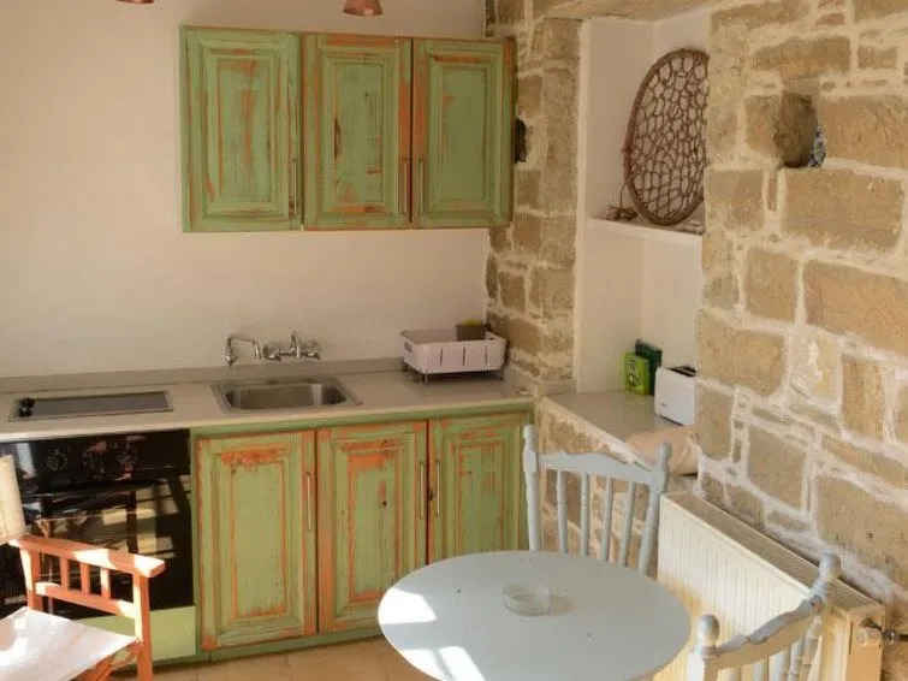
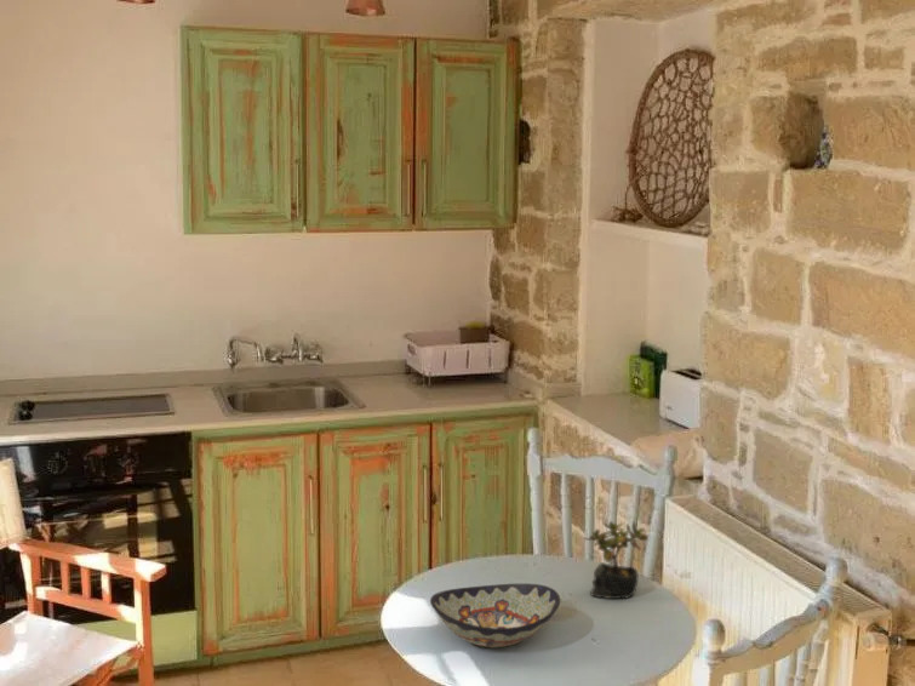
+ succulent plant (613, 558)
+ decorative bowl (494, 618)
